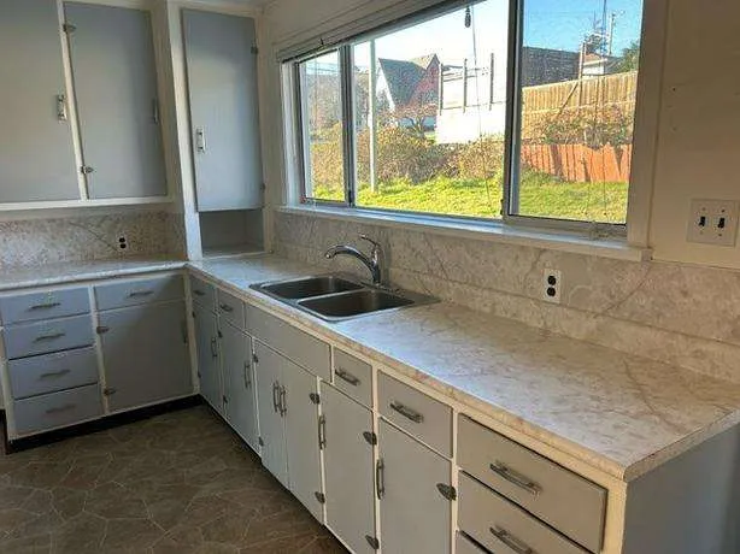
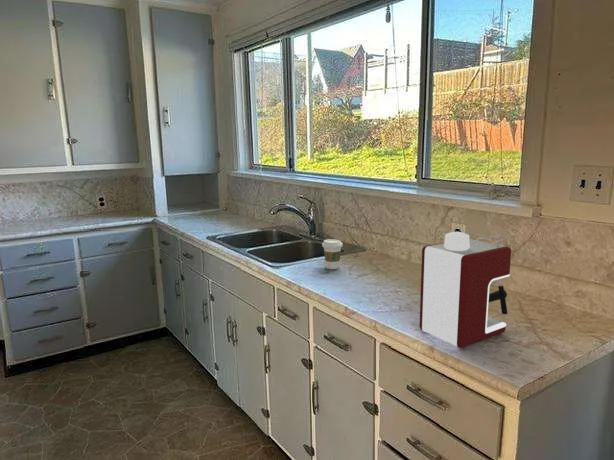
+ coffee maker (474, 279)
+ coffee cup (332, 254)
